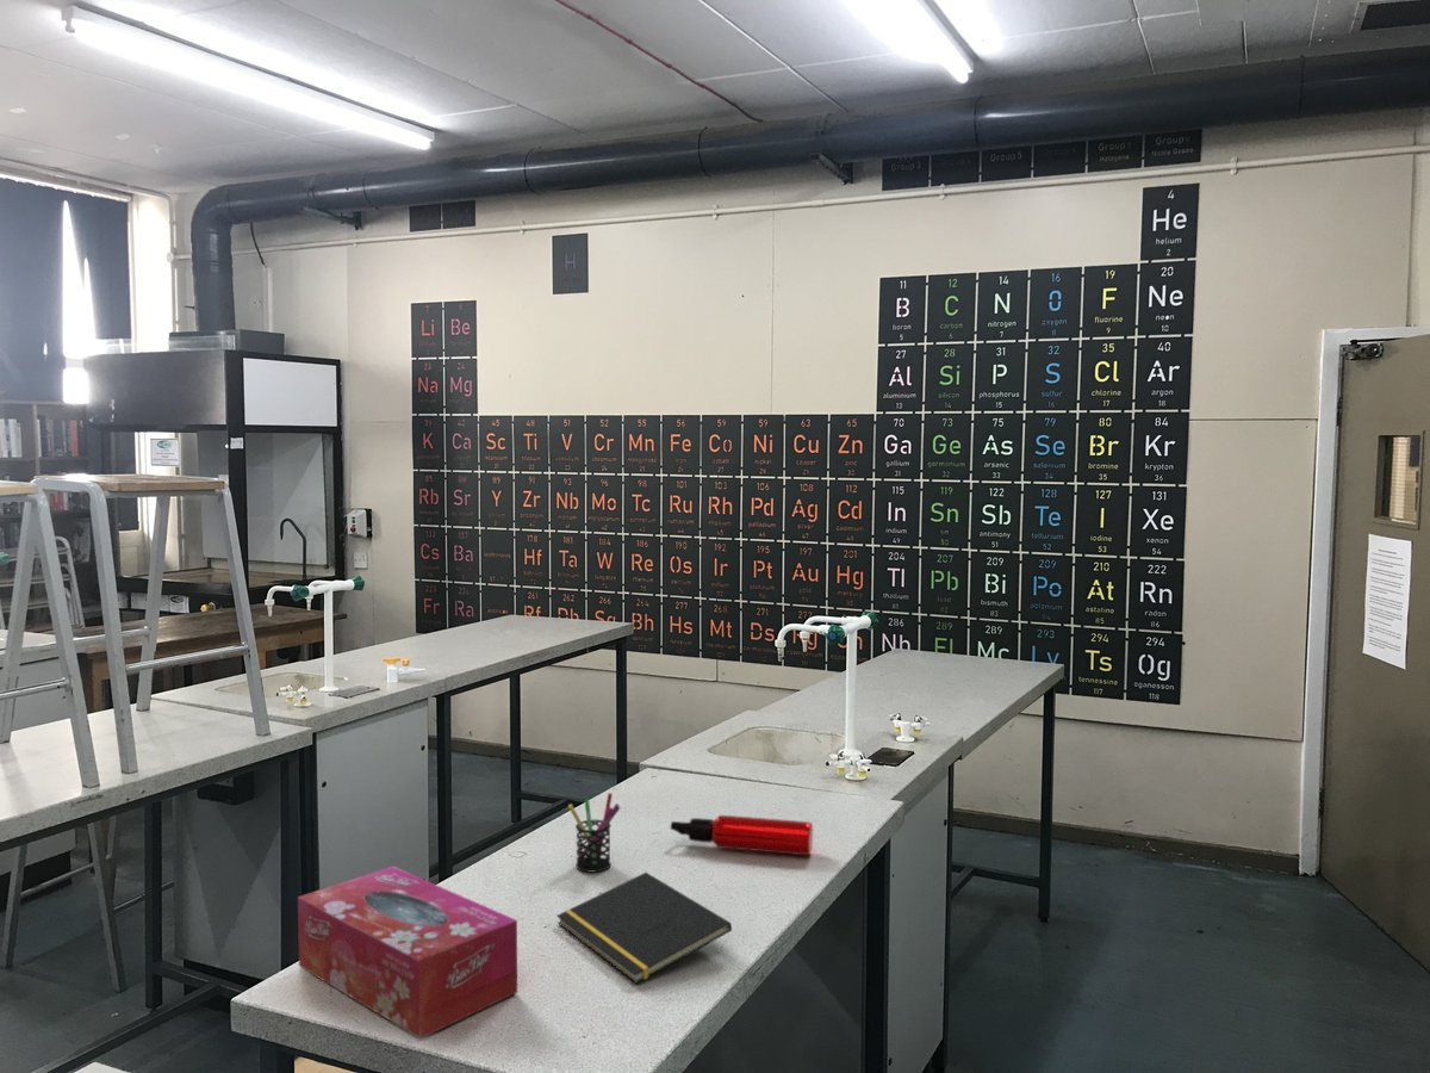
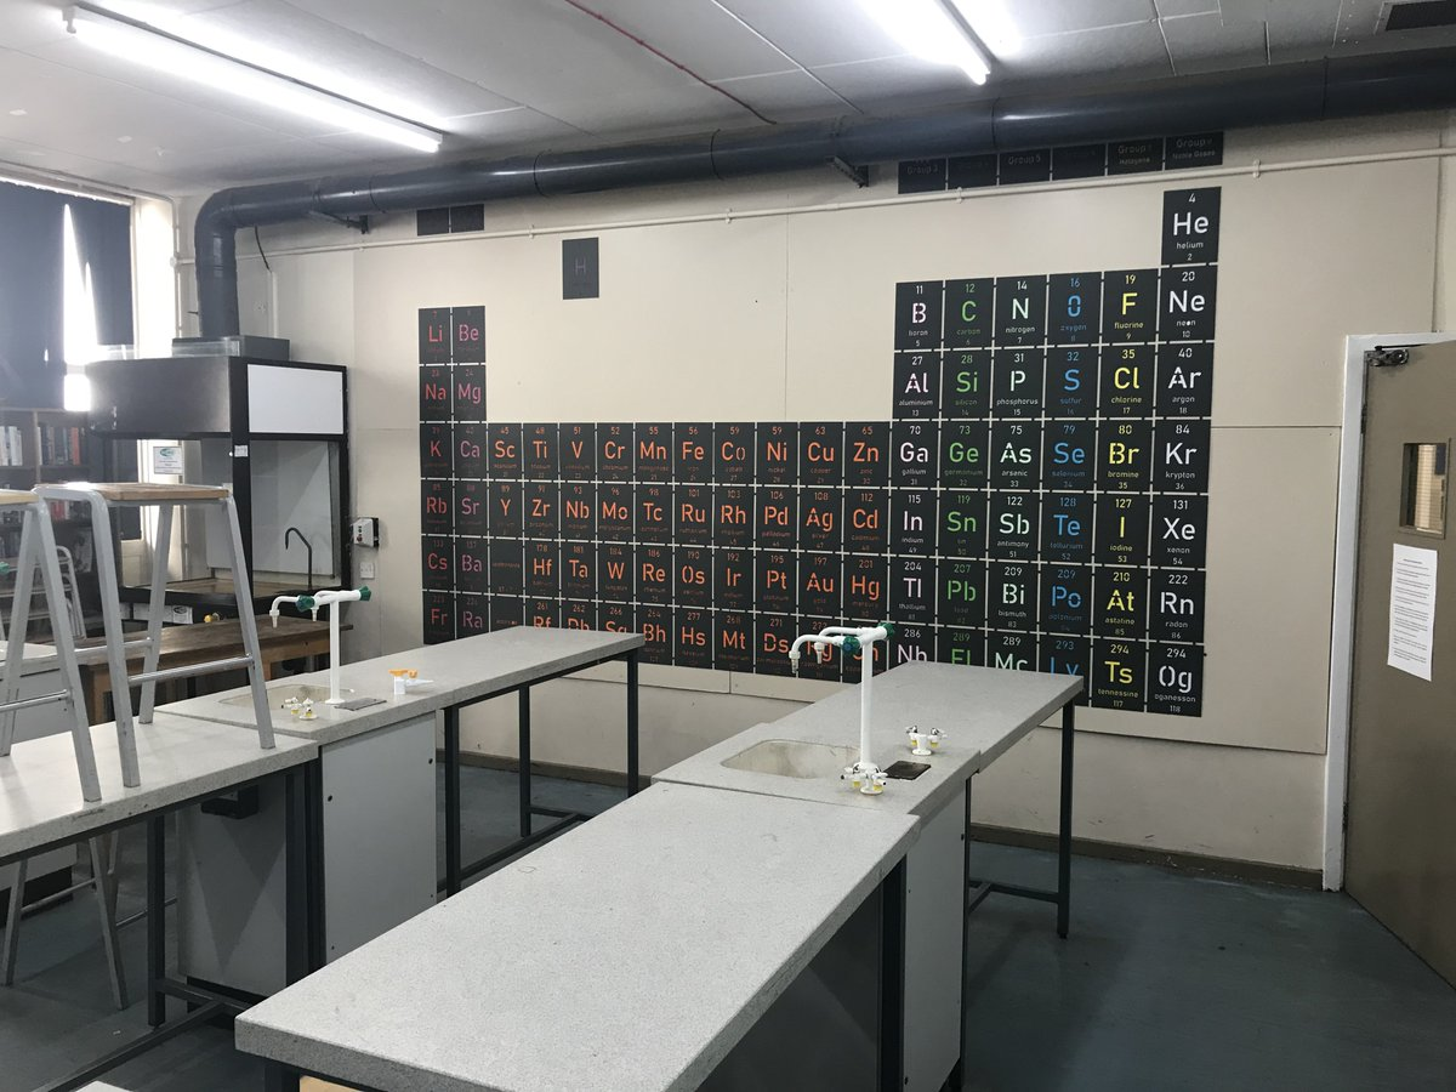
- water bottle (744, 832)
- tissue box (405, 943)
- pen holder (592, 829)
- notepad (641, 923)
